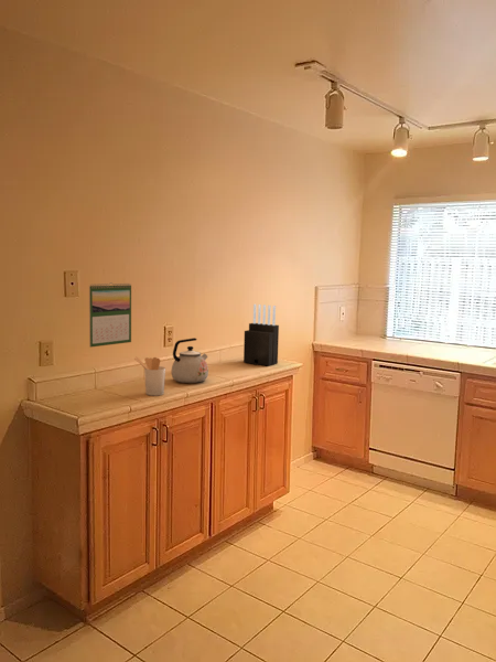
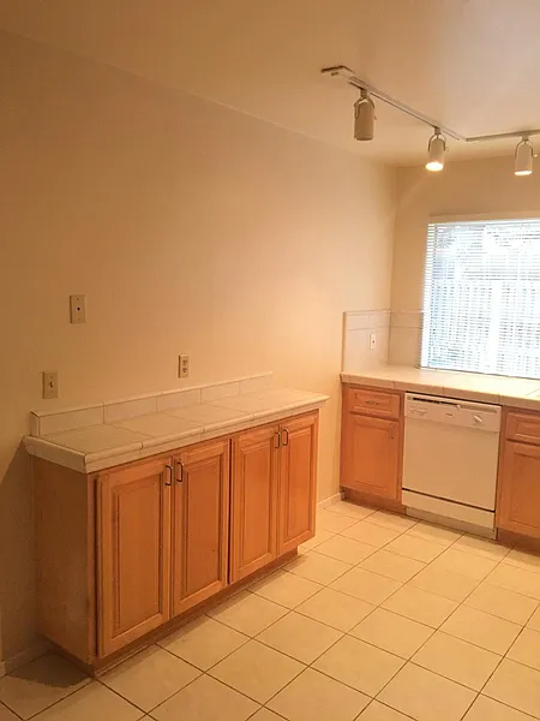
- kettle (190, 360)
- utensil holder (149, 374)
- knife block (260, 334)
- calendar (110, 313)
